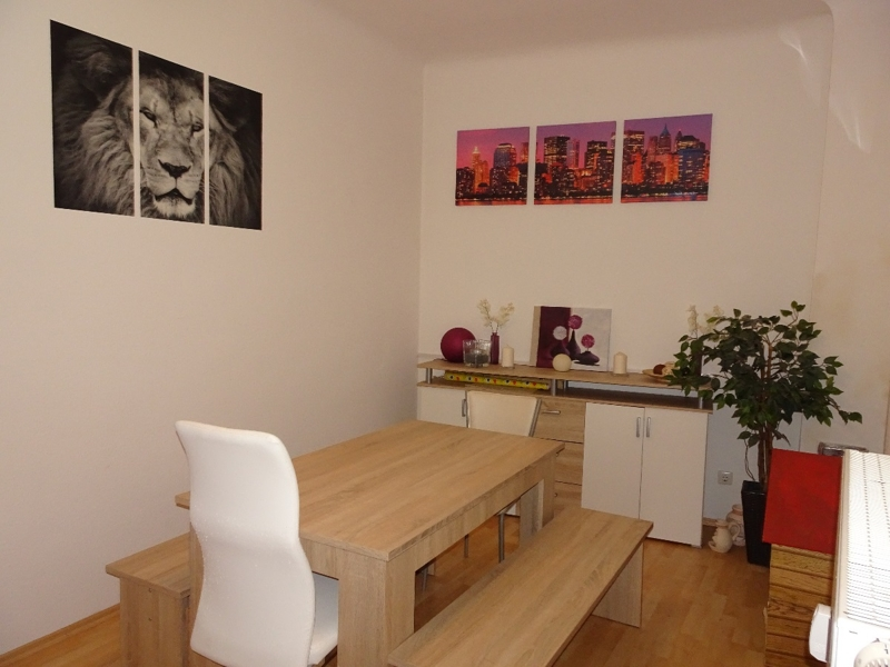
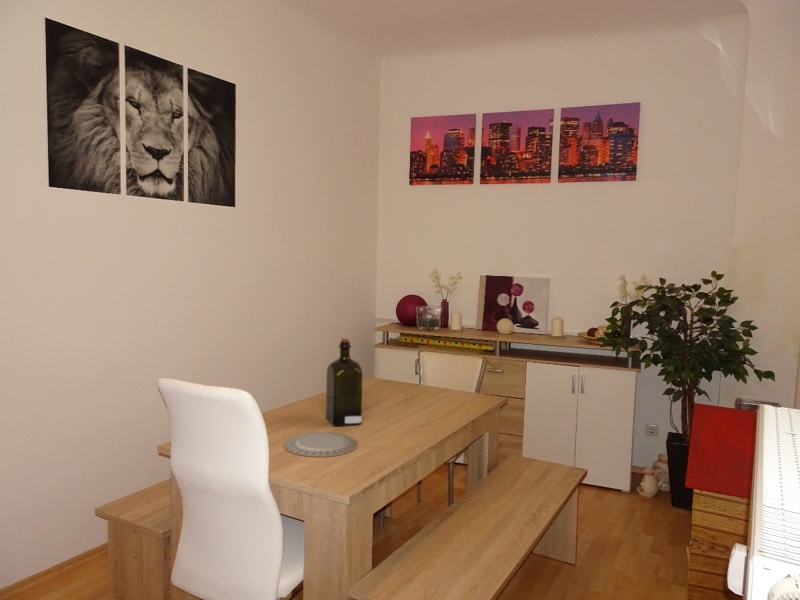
+ chinaware (321, 442)
+ liquor (344, 379)
